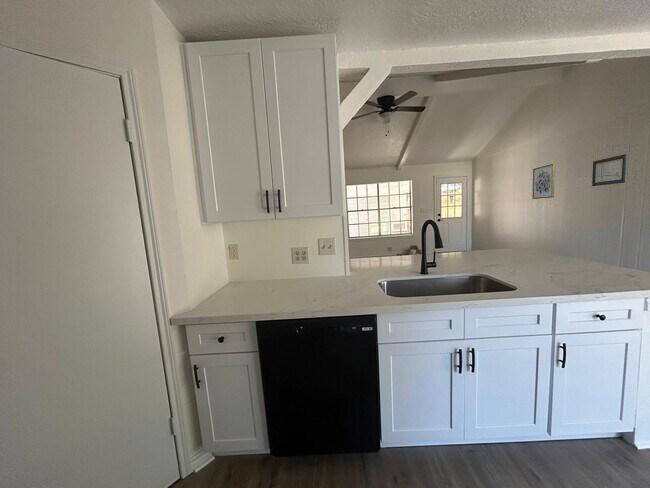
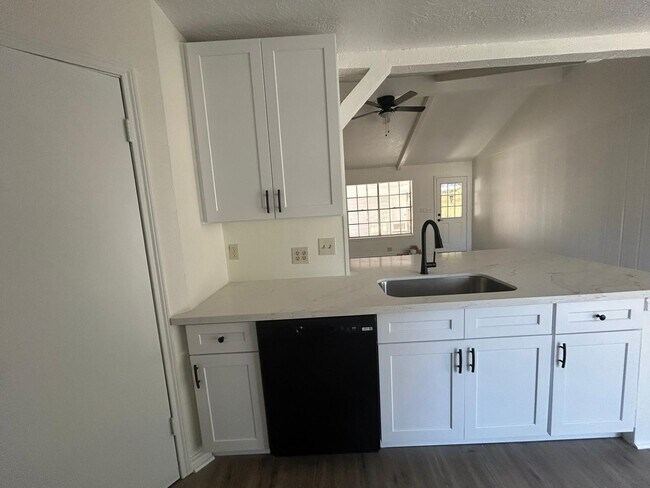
- wall art (608, 171)
- wall art (543, 182)
